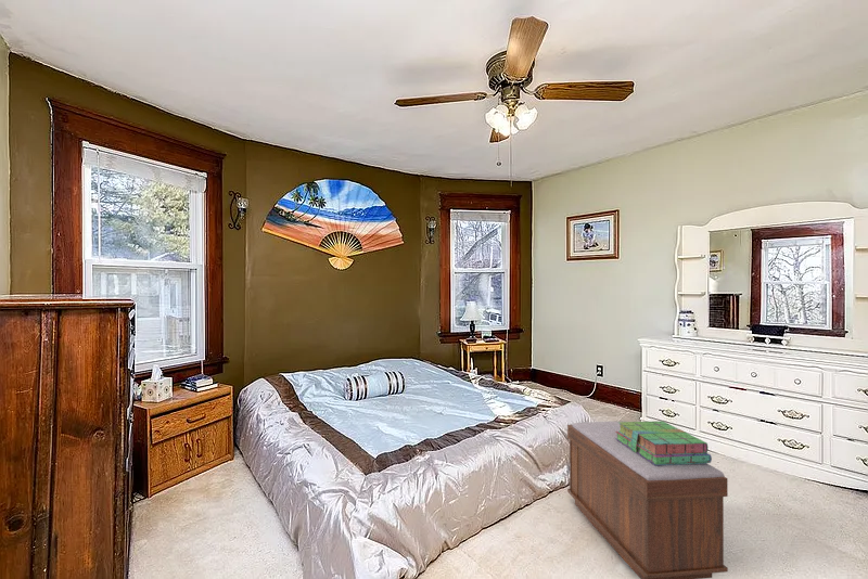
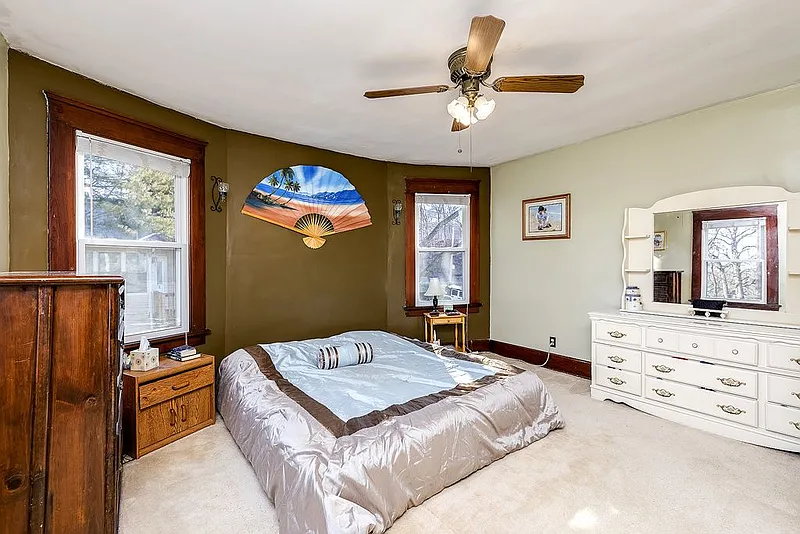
- stack of books (660, 440)
- bench (635, 488)
